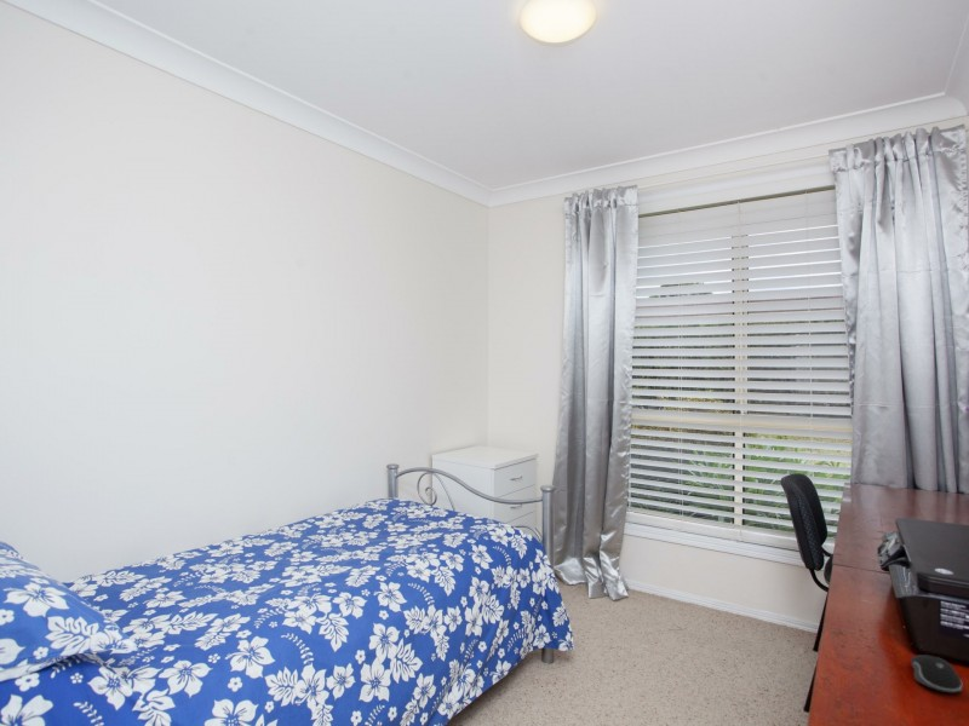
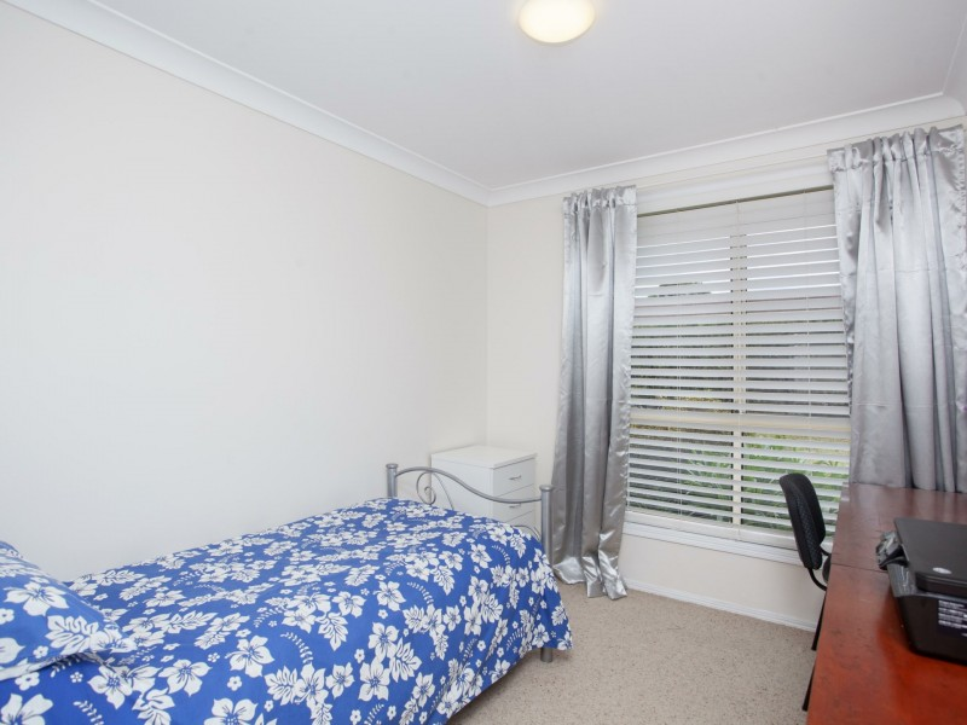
- computer mouse (935, 669)
